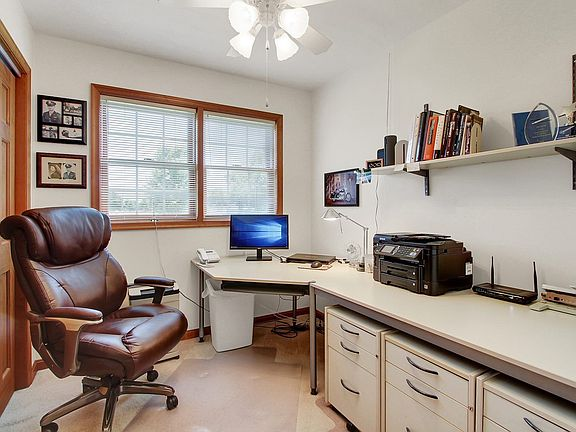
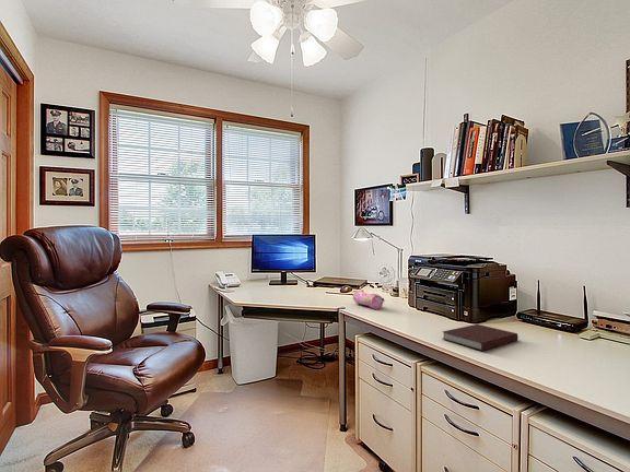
+ pencil case (368, 298)
+ notebook (479, 335)
